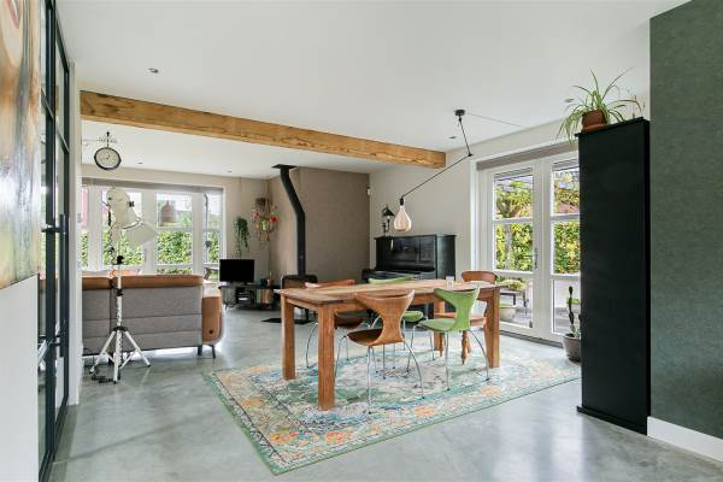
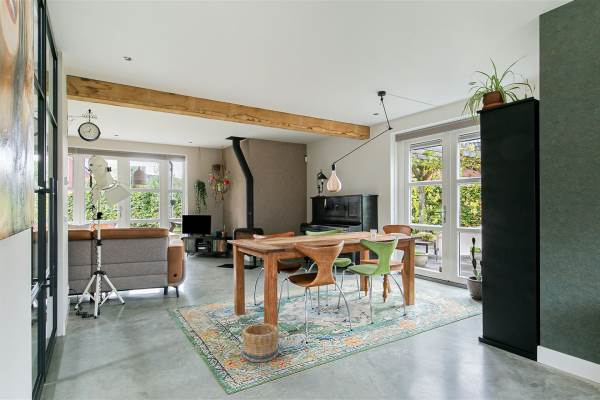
+ basket (260, 341)
